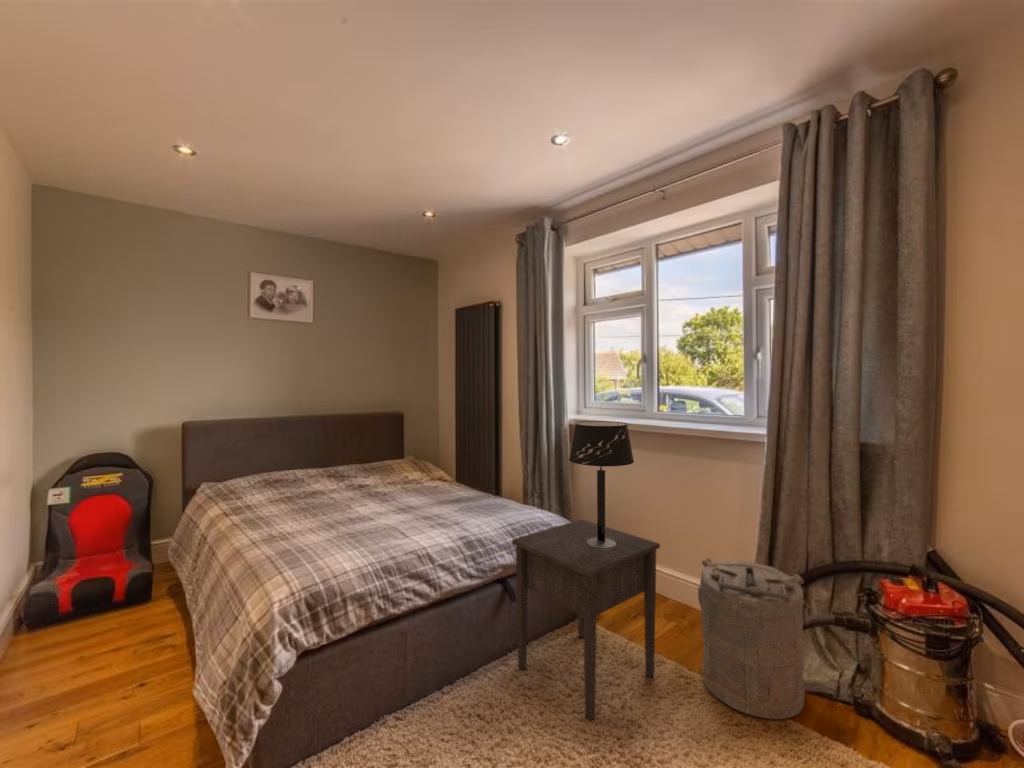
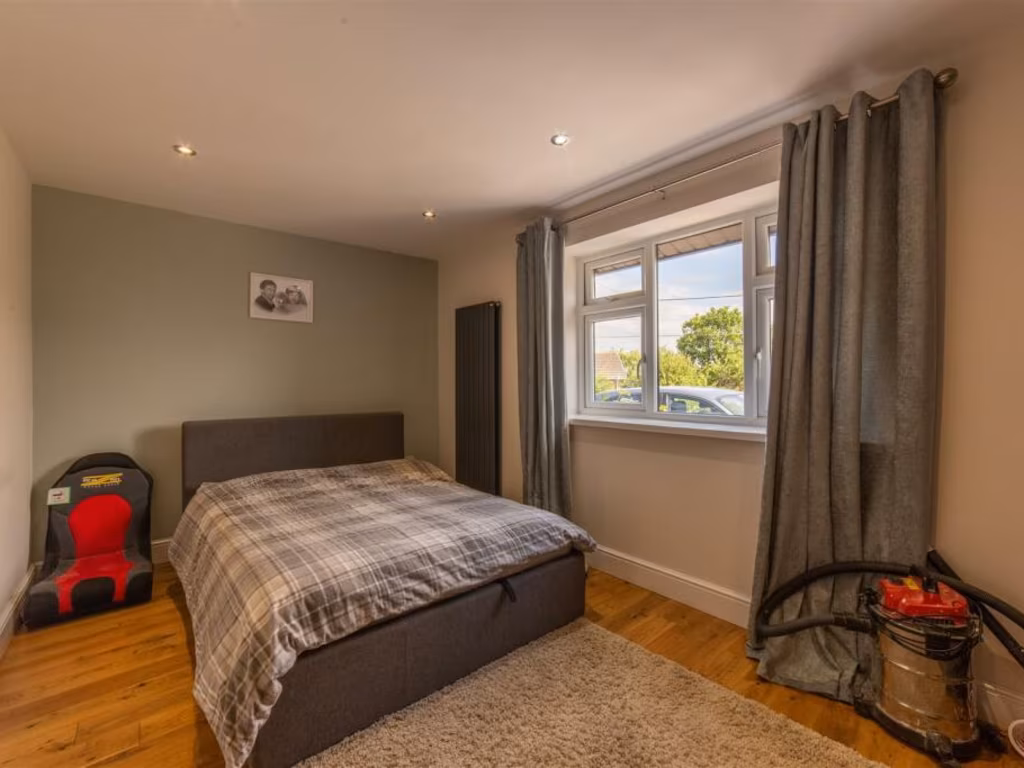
- table lamp (601, 483)
- laundry hamper (746, 624)
- nightstand (585, 606)
